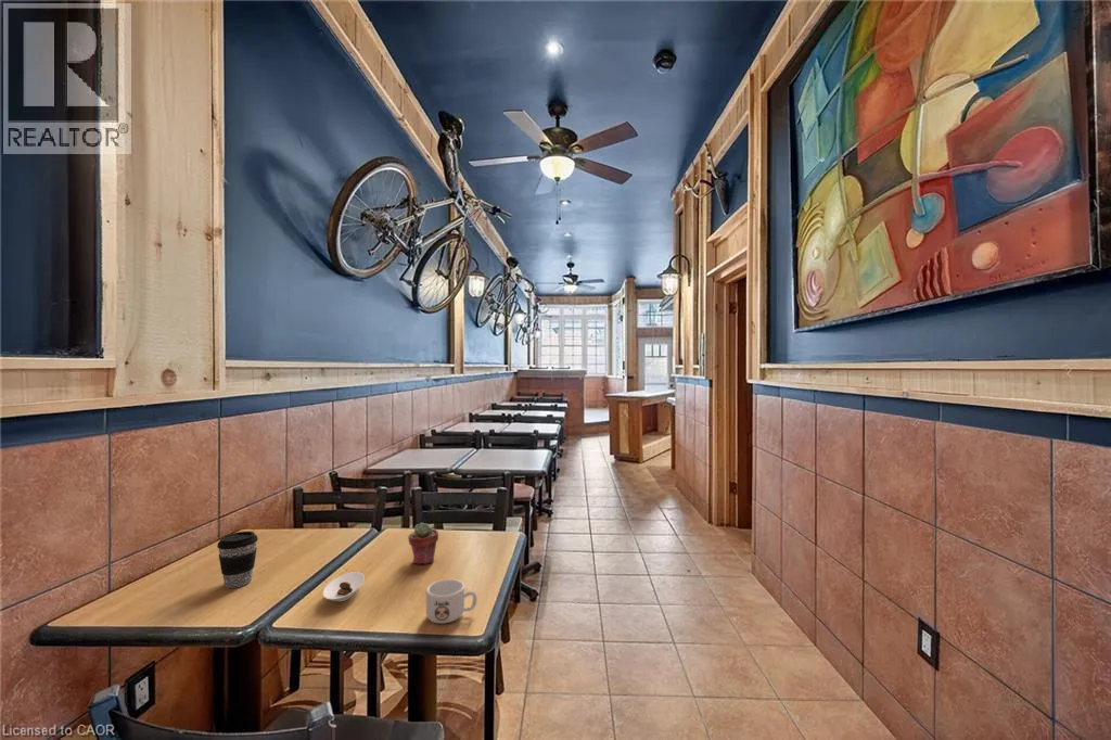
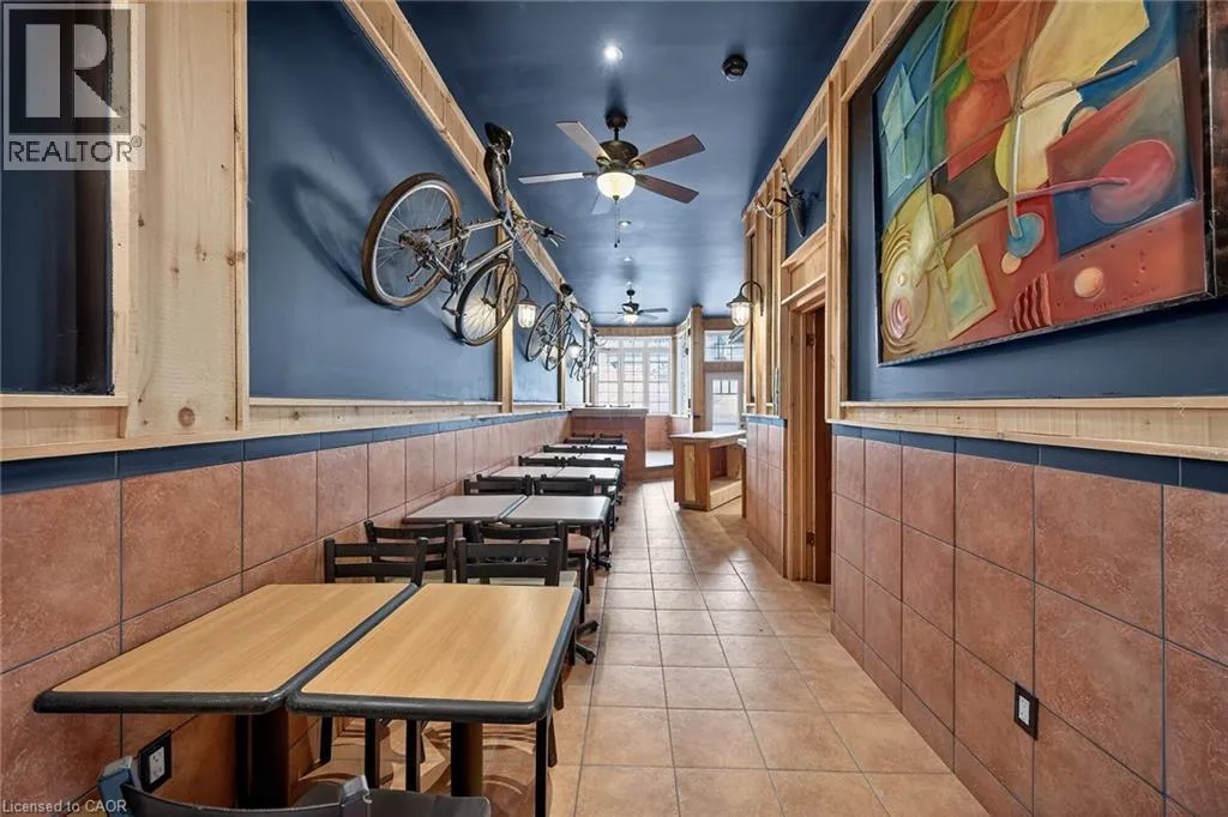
- saucer (344, 588)
- mug (451, 600)
- coffee cup (238, 559)
- potted succulent (423, 541)
